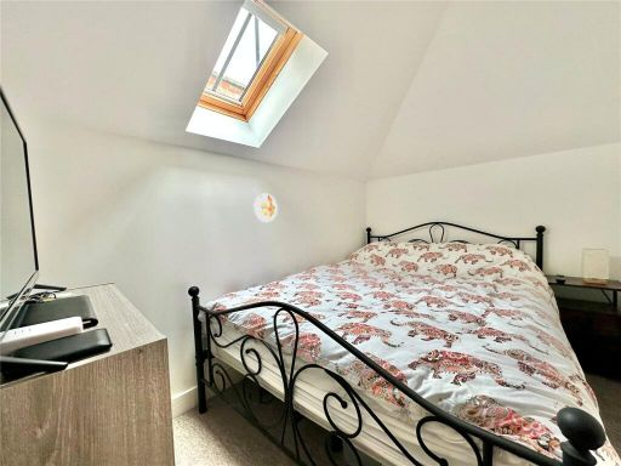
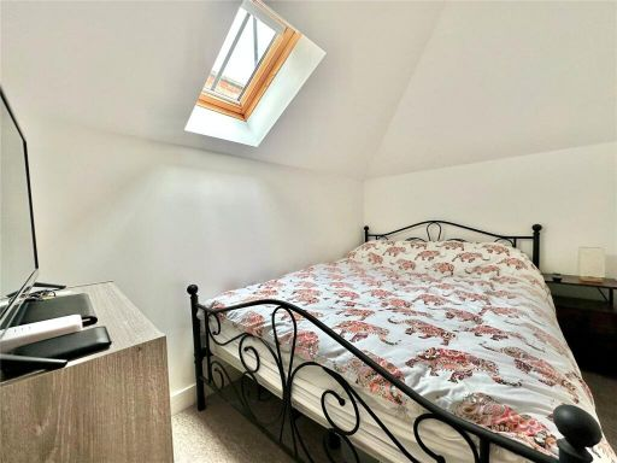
- decorative plate (266, 208)
